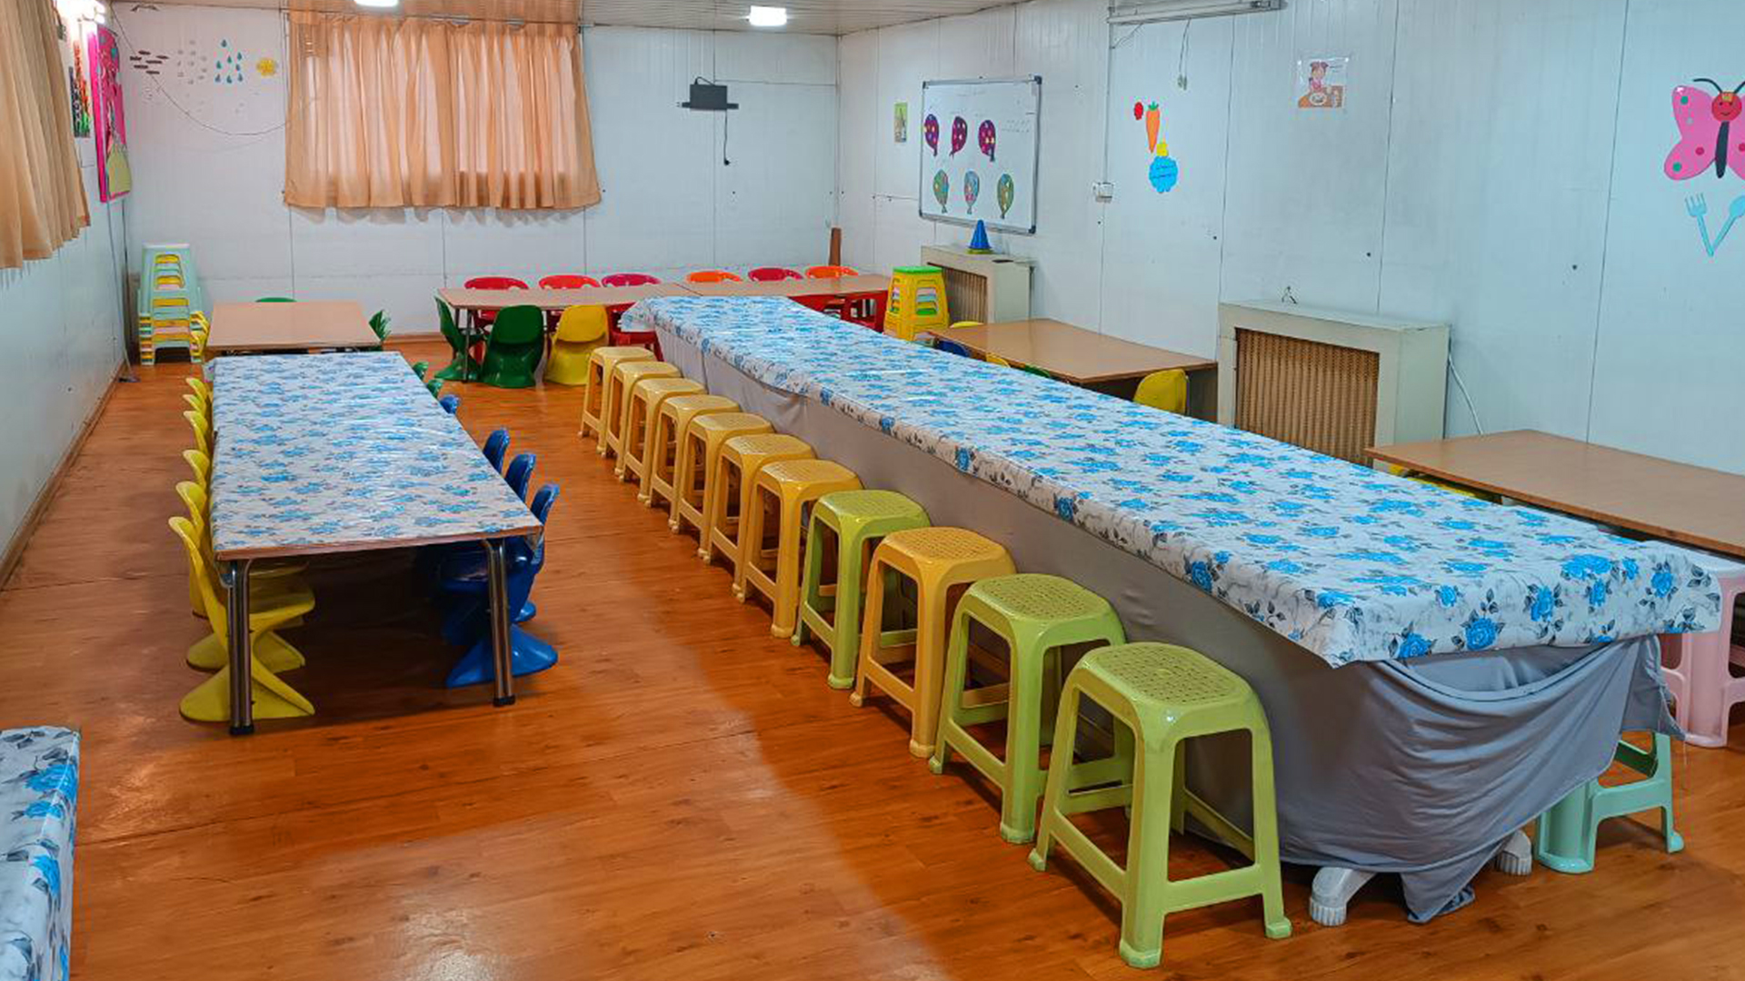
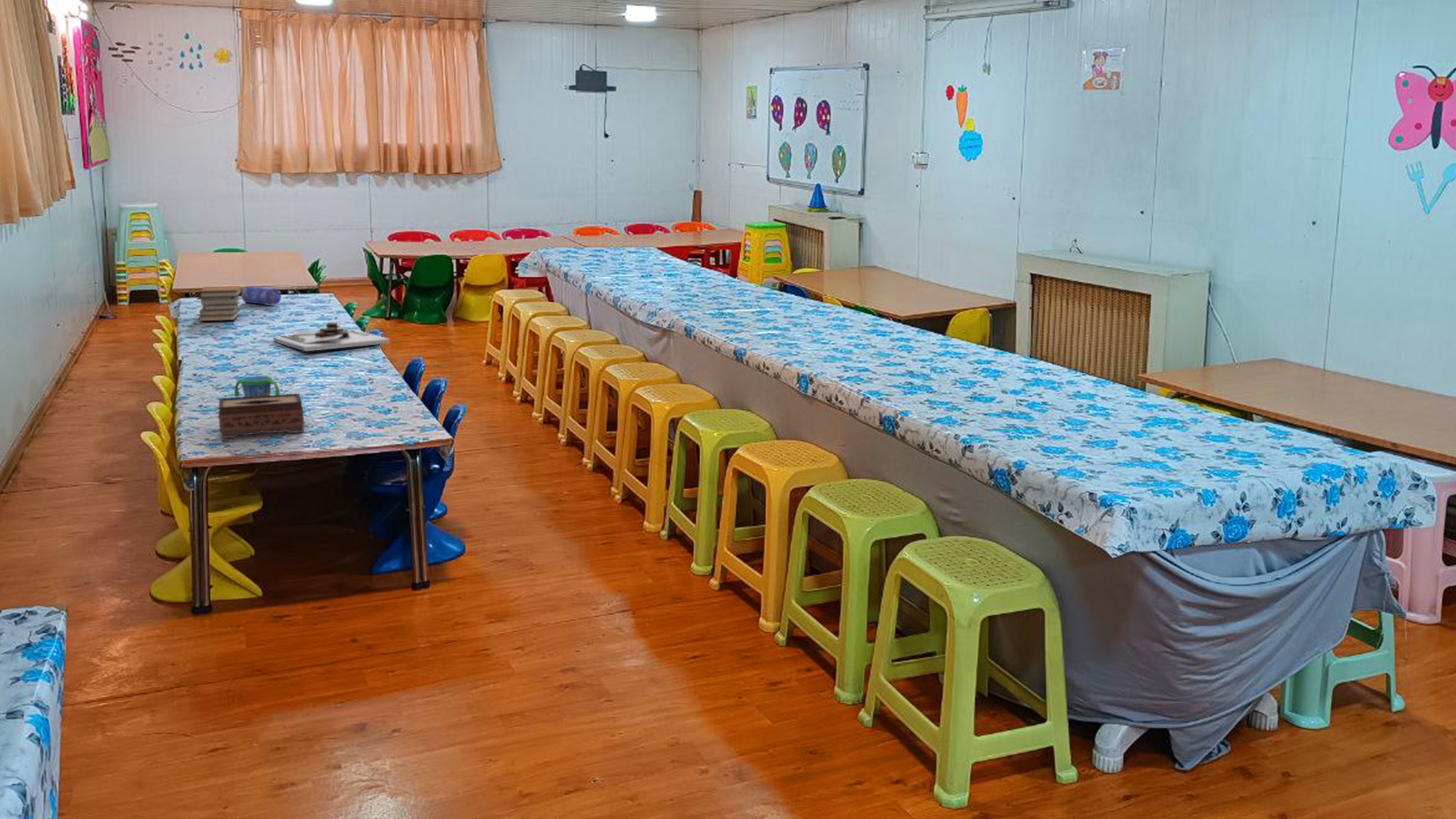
+ pencil case (260, 295)
+ tissue box (261, 415)
+ snack cup (256, 392)
+ book stack (220, 303)
+ board game (327, 331)
